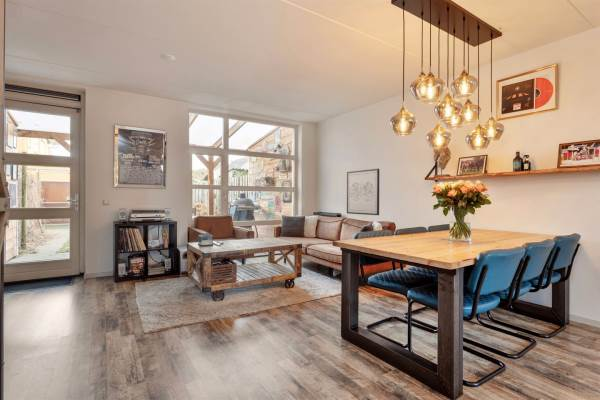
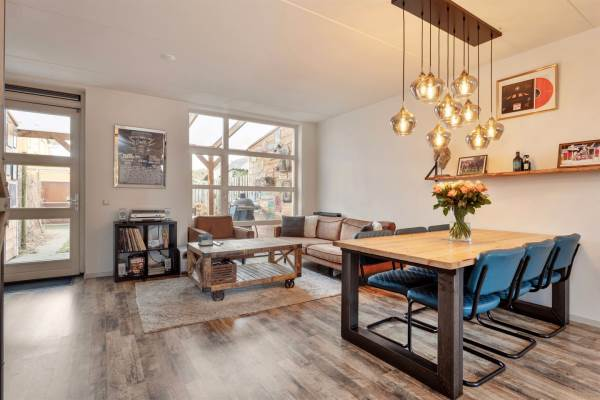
- wall art (362, 192)
